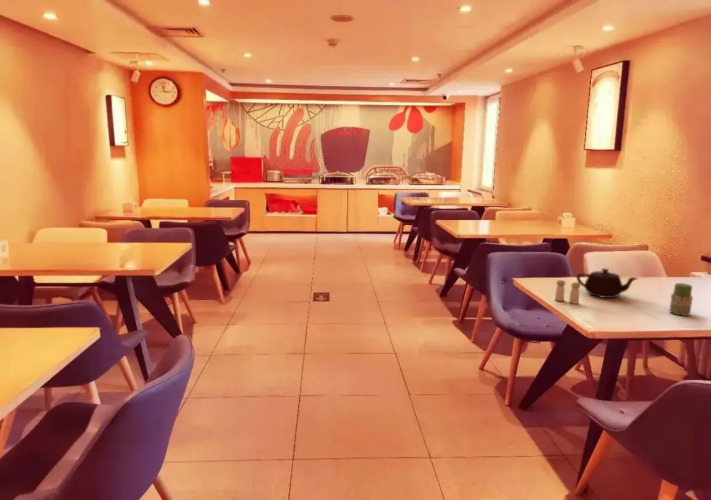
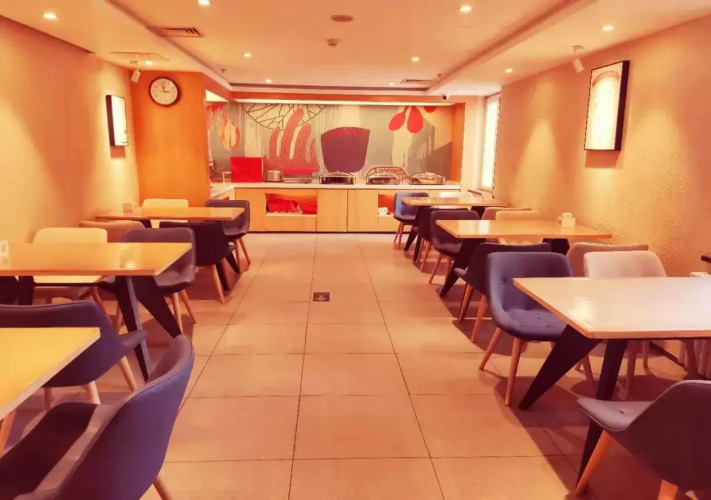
- teapot (605, 282)
- salt and pepper shaker (564, 290)
- jar (681, 298)
